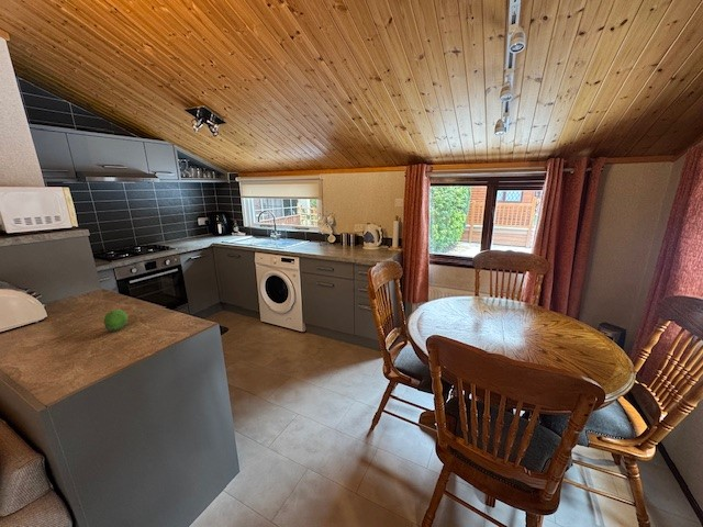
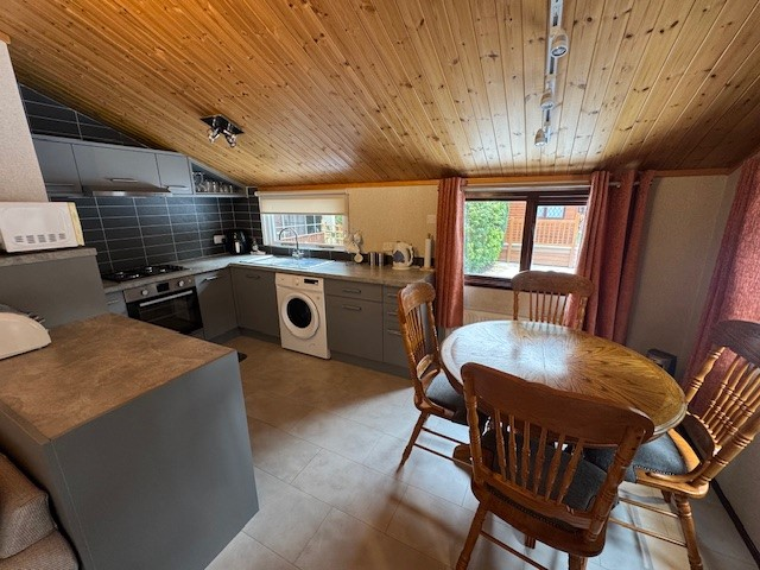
- fruit (115, 319)
